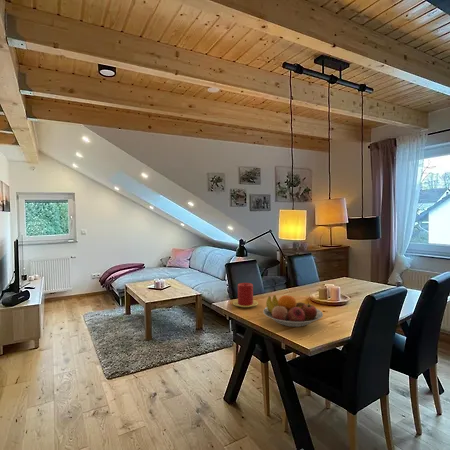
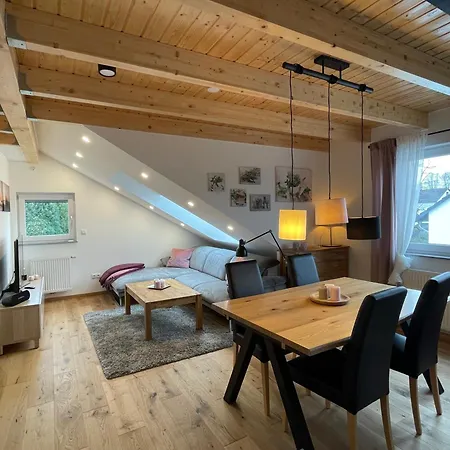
- candle (245, 294)
- fruit bowl (292, 309)
